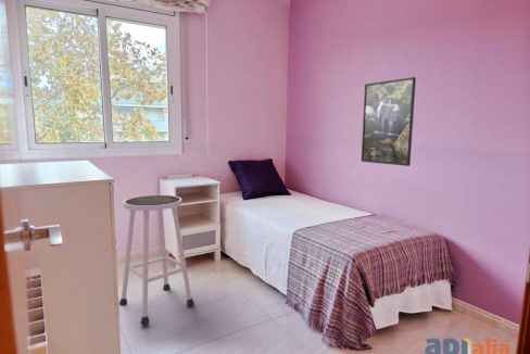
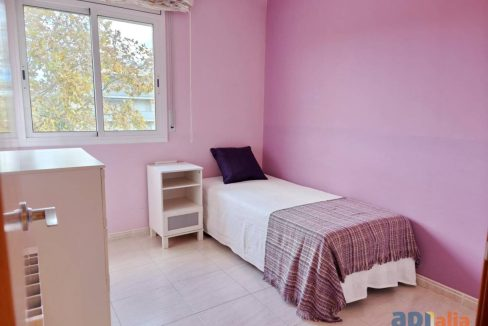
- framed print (386, 123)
- stool (155, 258)
